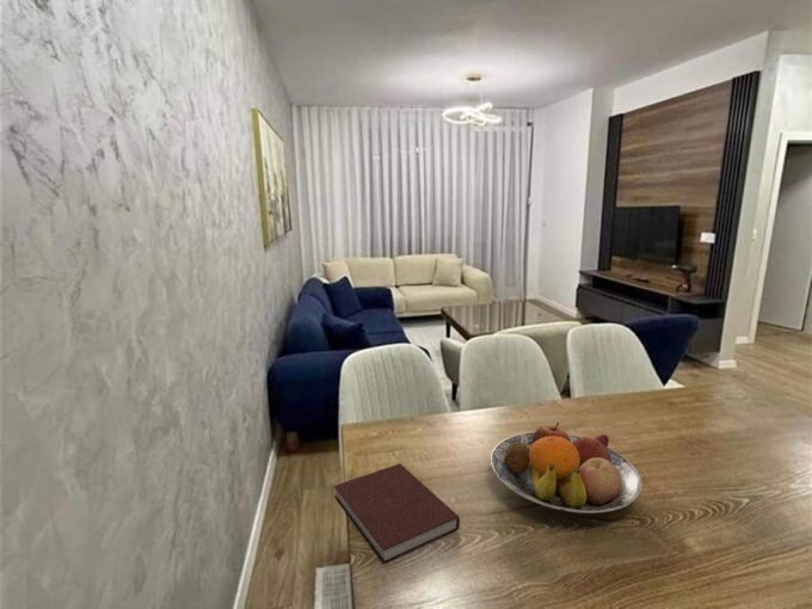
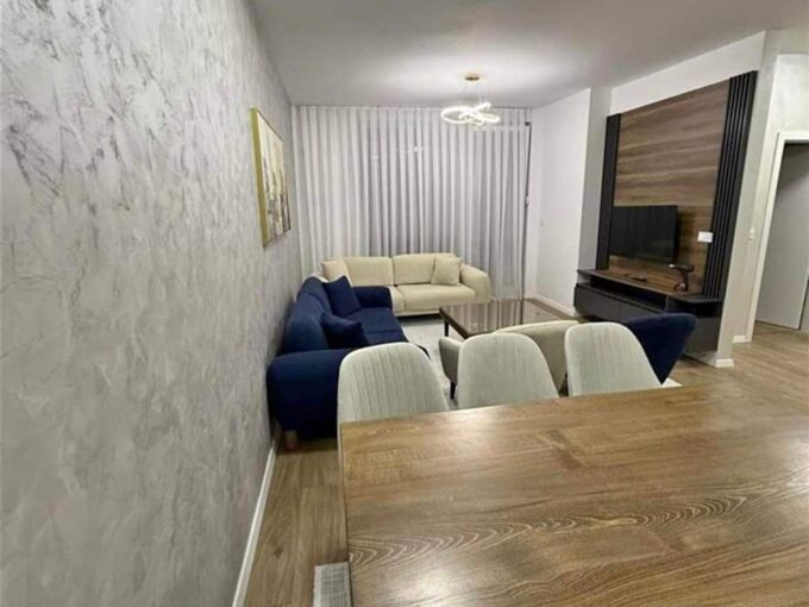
- notebook (393, 505)
- fruit bowl (562, 460)
